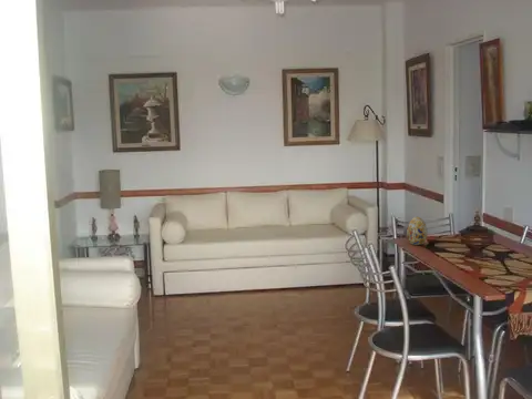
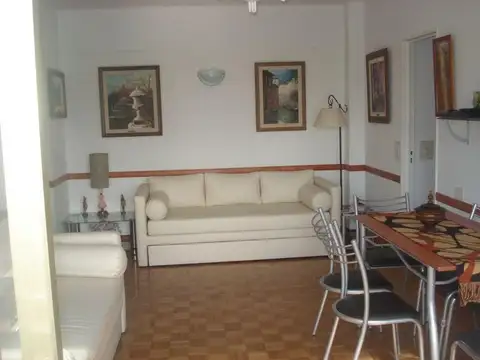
- decorative egg (417, 229)
